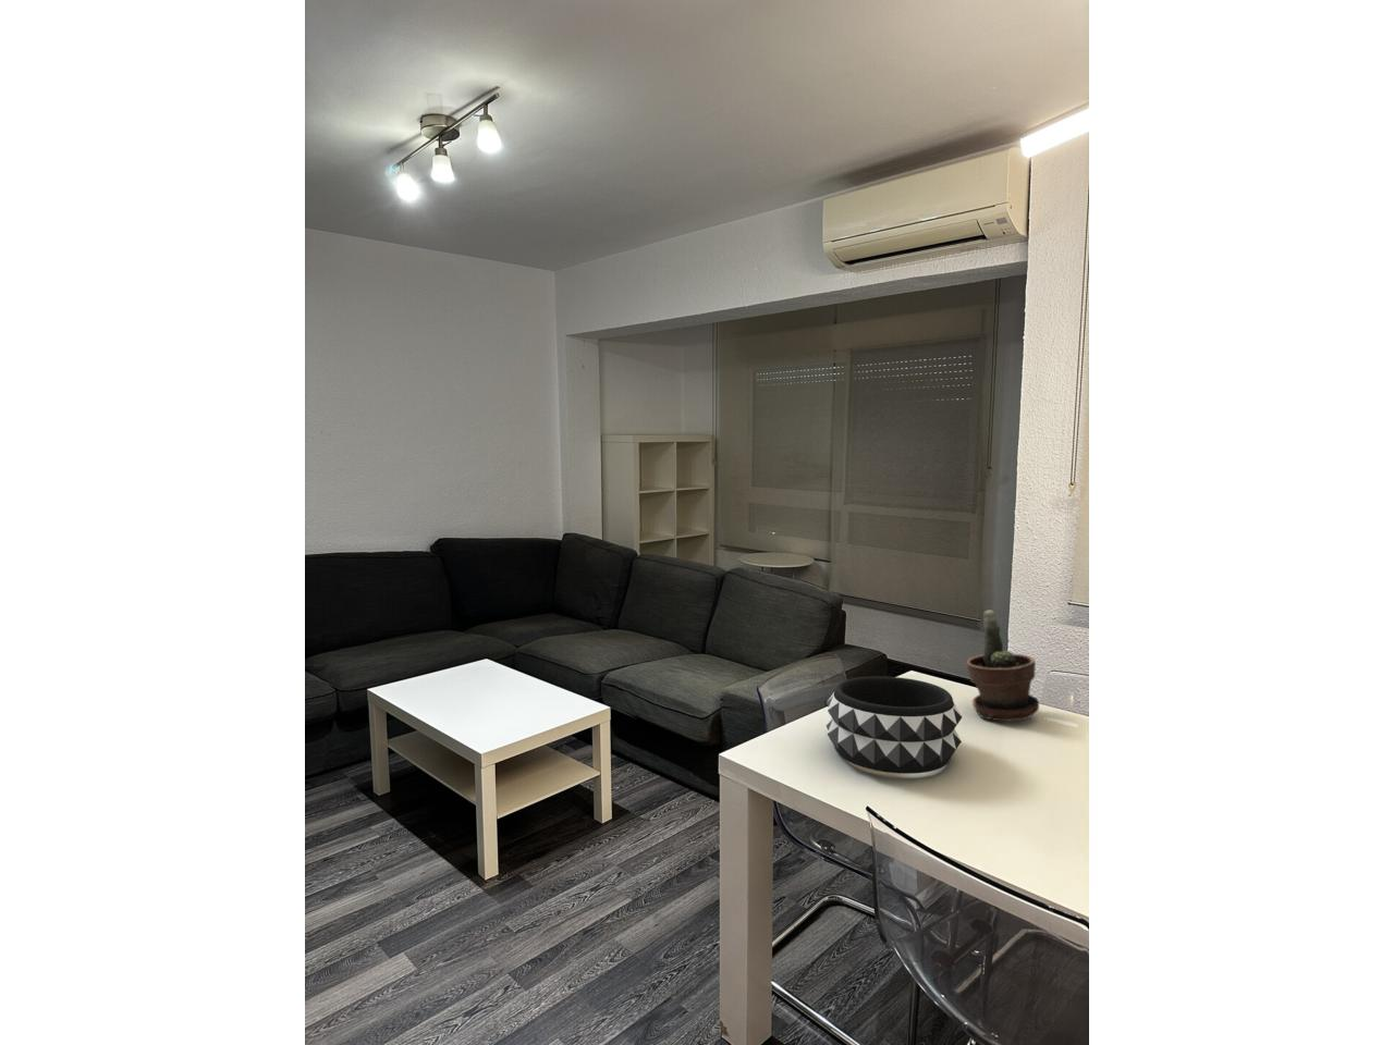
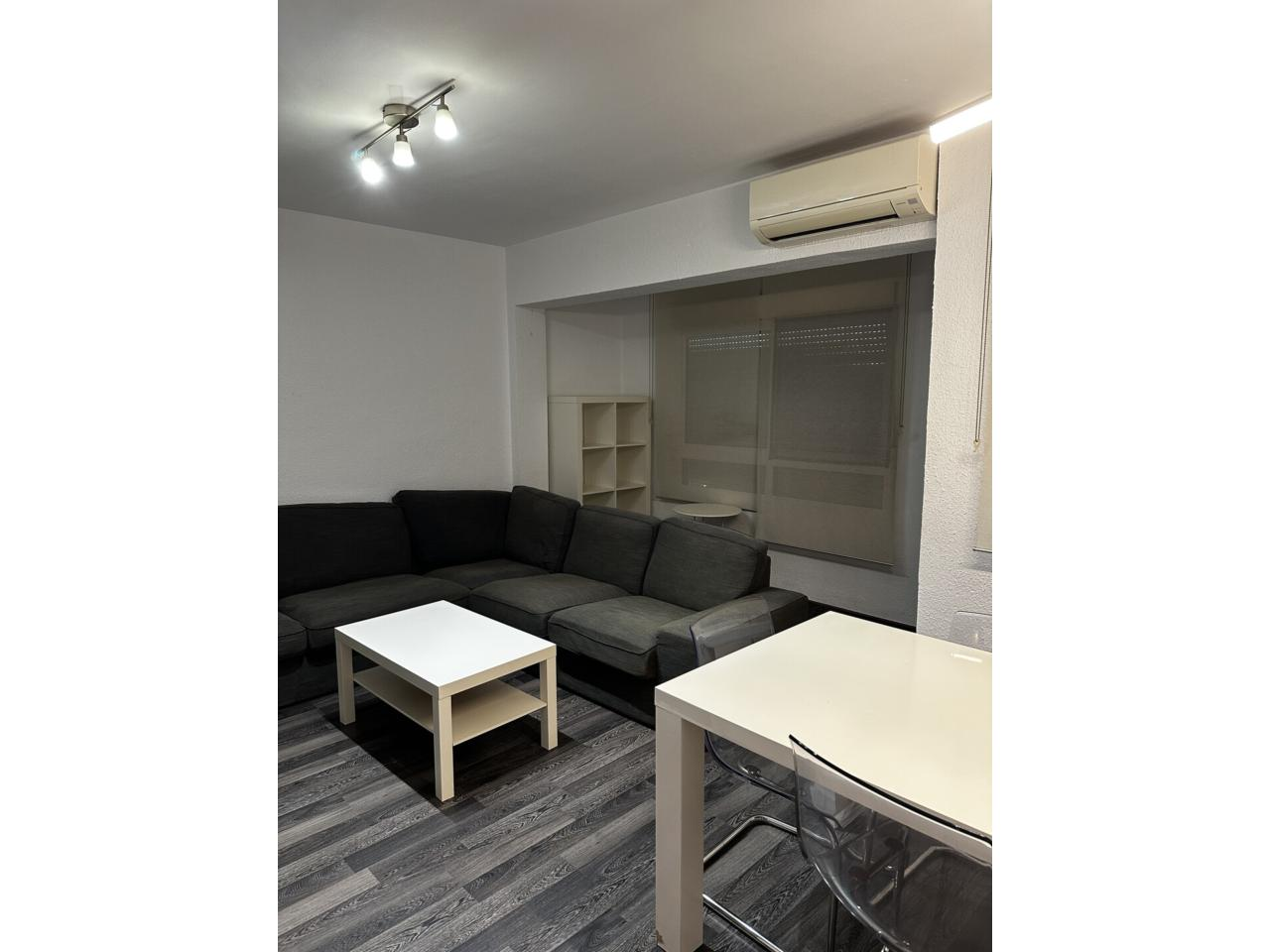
- potted plant (1003, 664)
- decorative bowl (892, 720)
